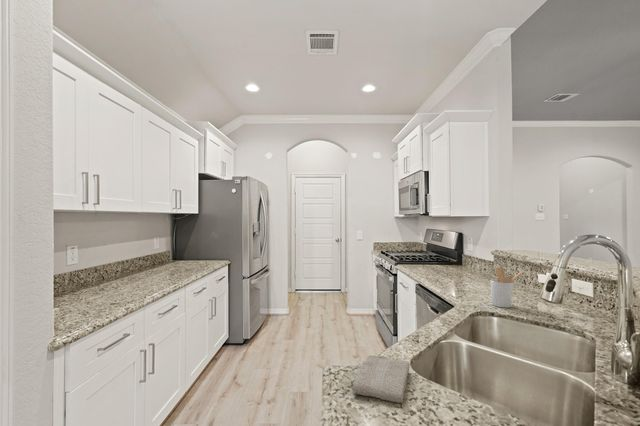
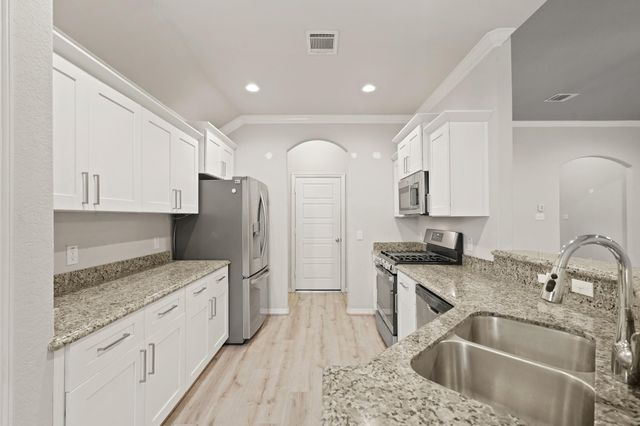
- washcloth (383, 375)
- utensil holder (507, 287)
